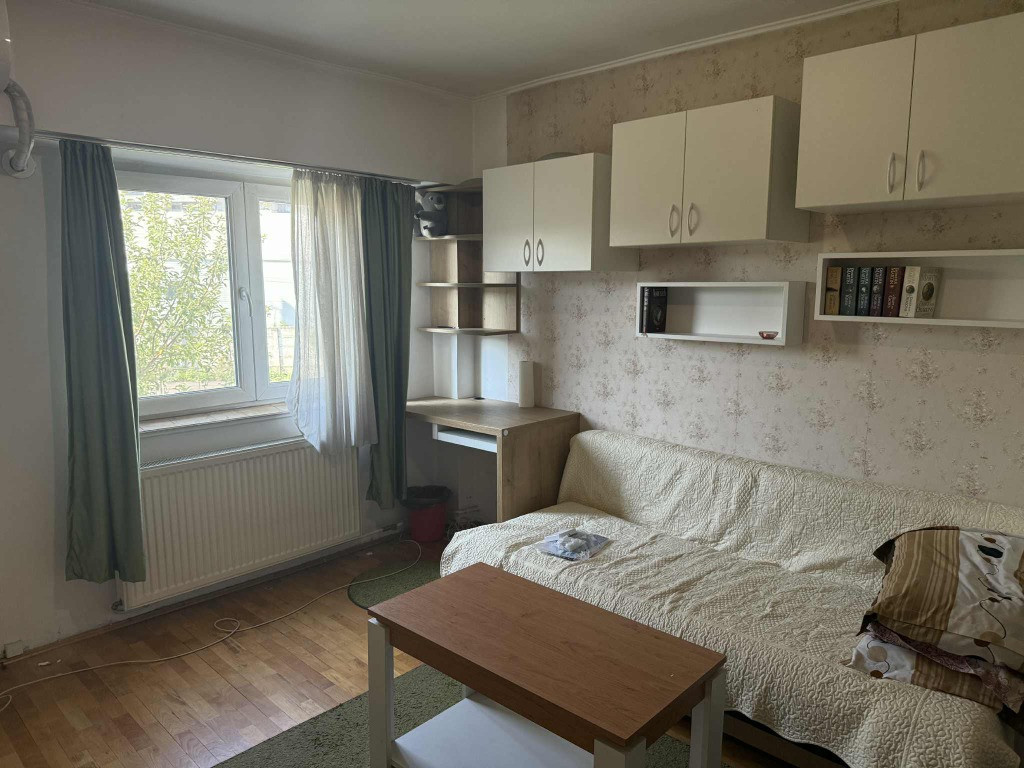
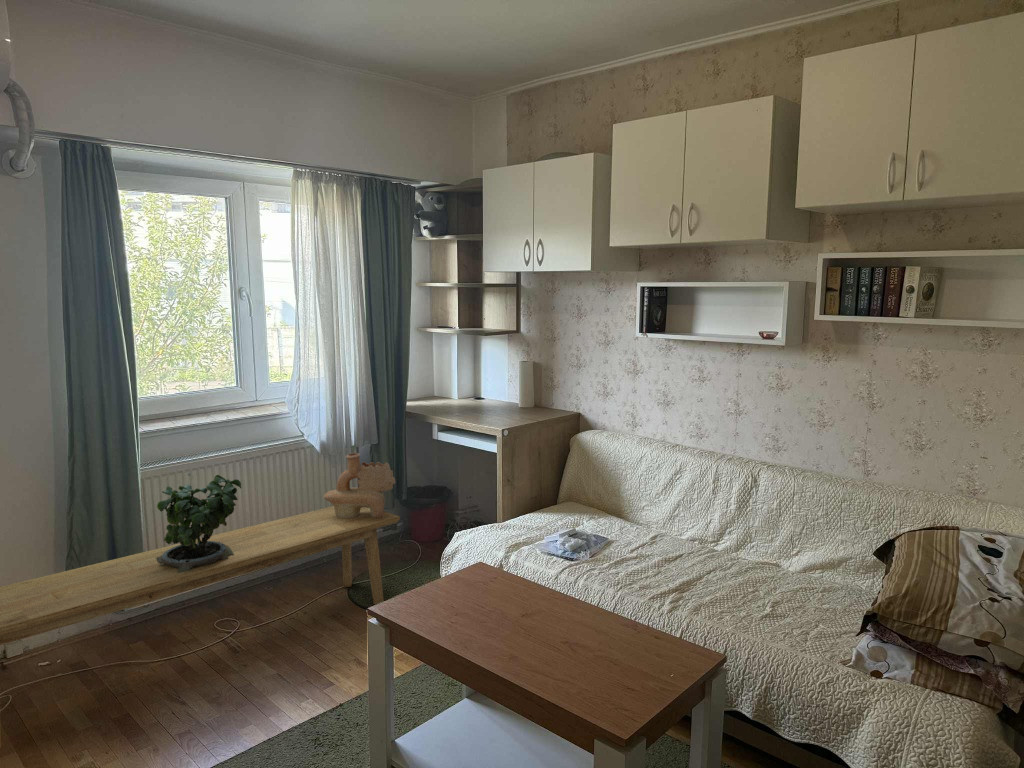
+ potted plant (199, 515)
+ bench (200, 586)
+ decorative vase (359, 483)
